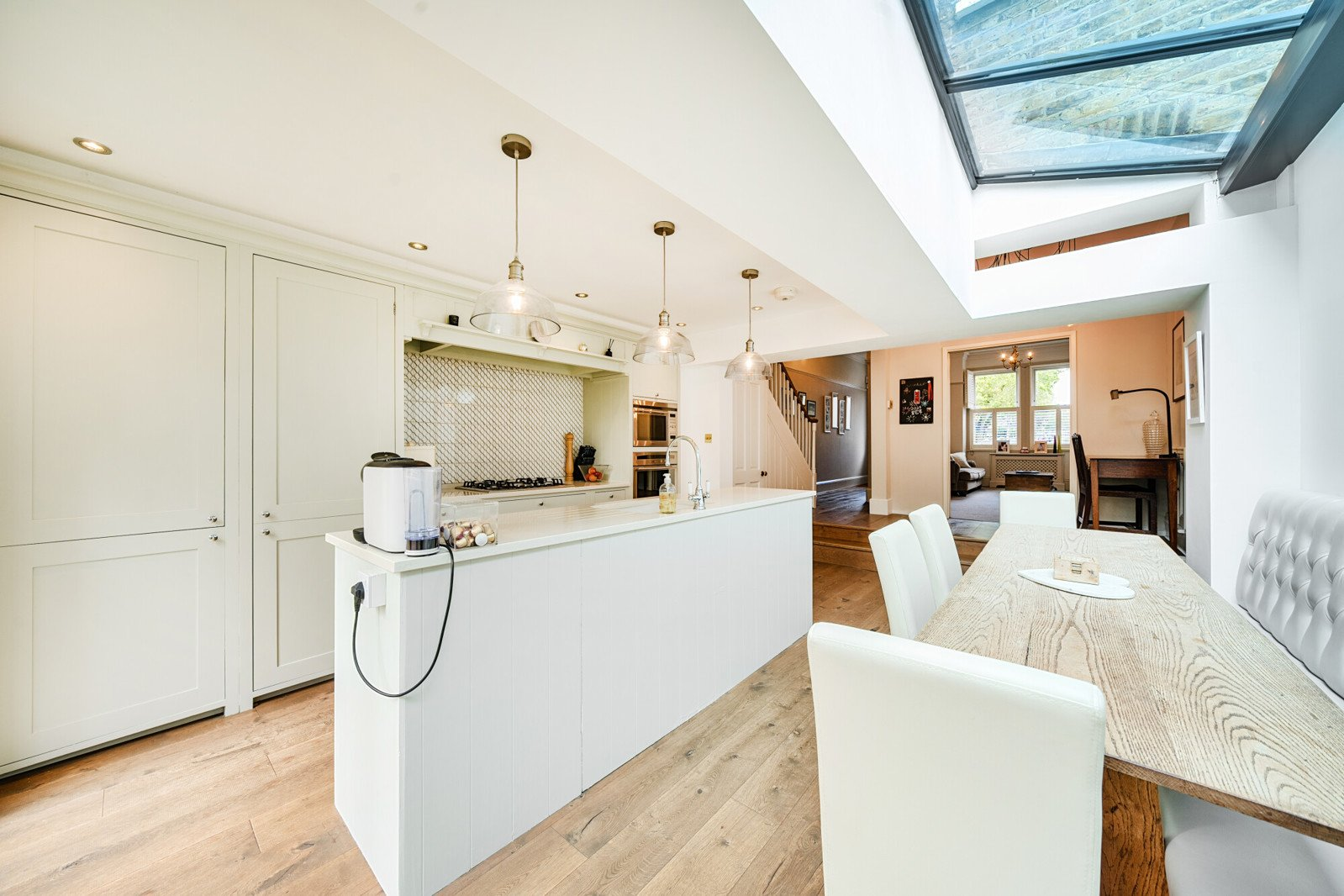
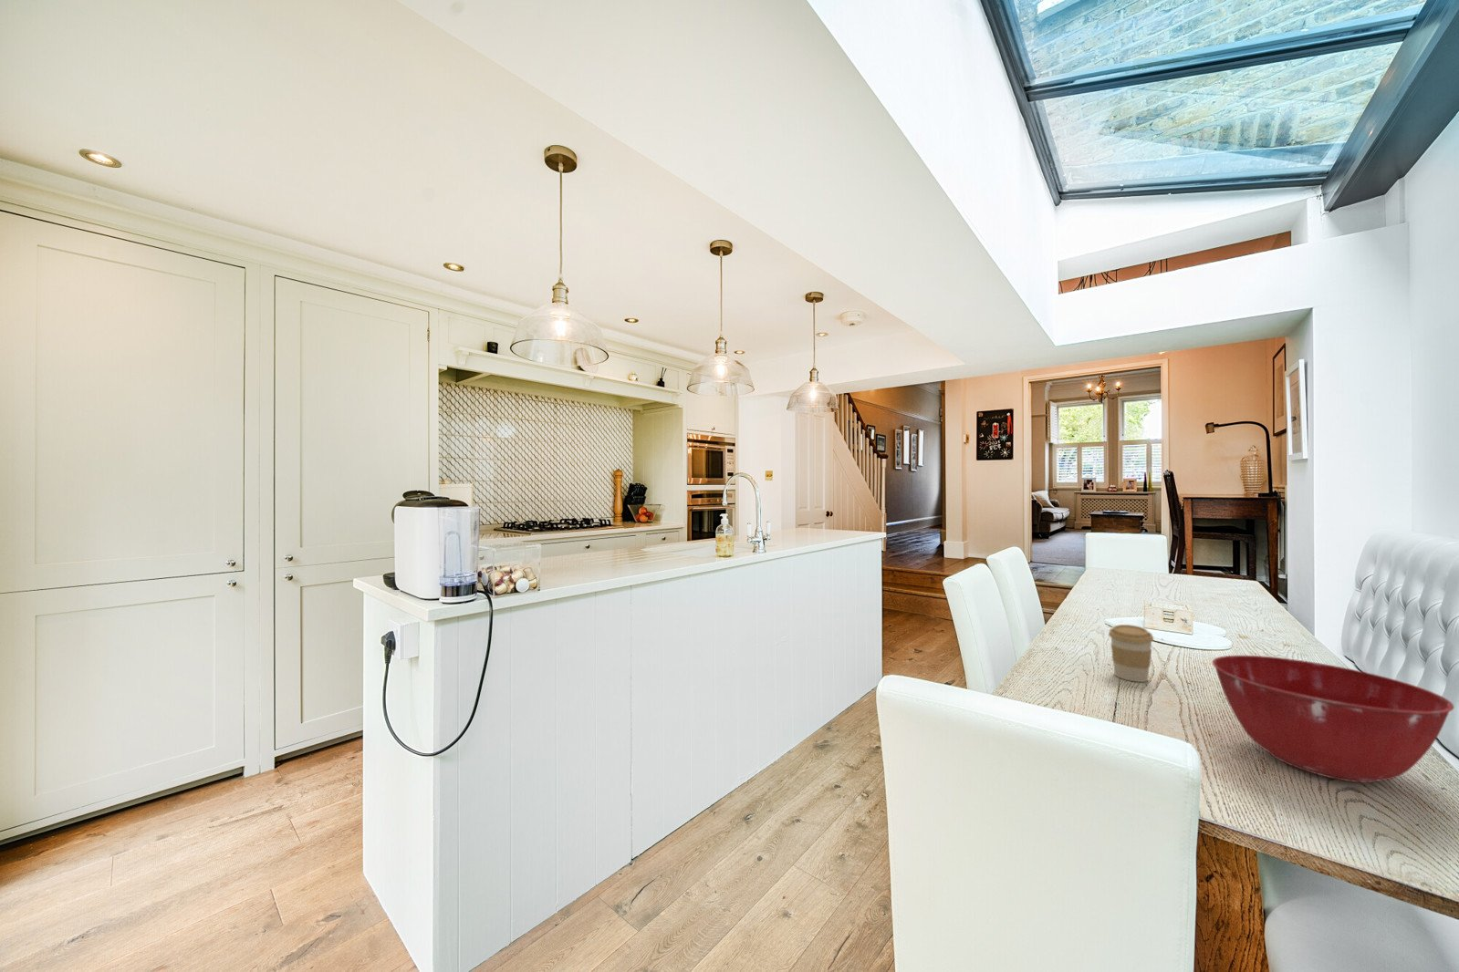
+ coffee cup (1130, 652)
+ mixing bowl (1319, 719)
